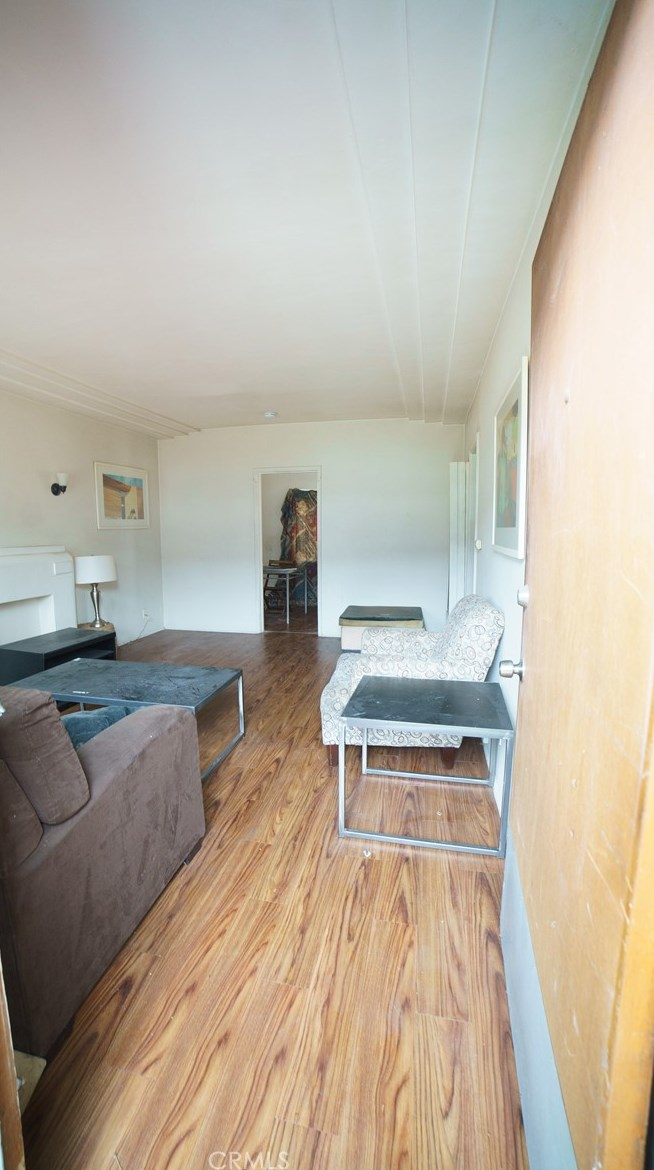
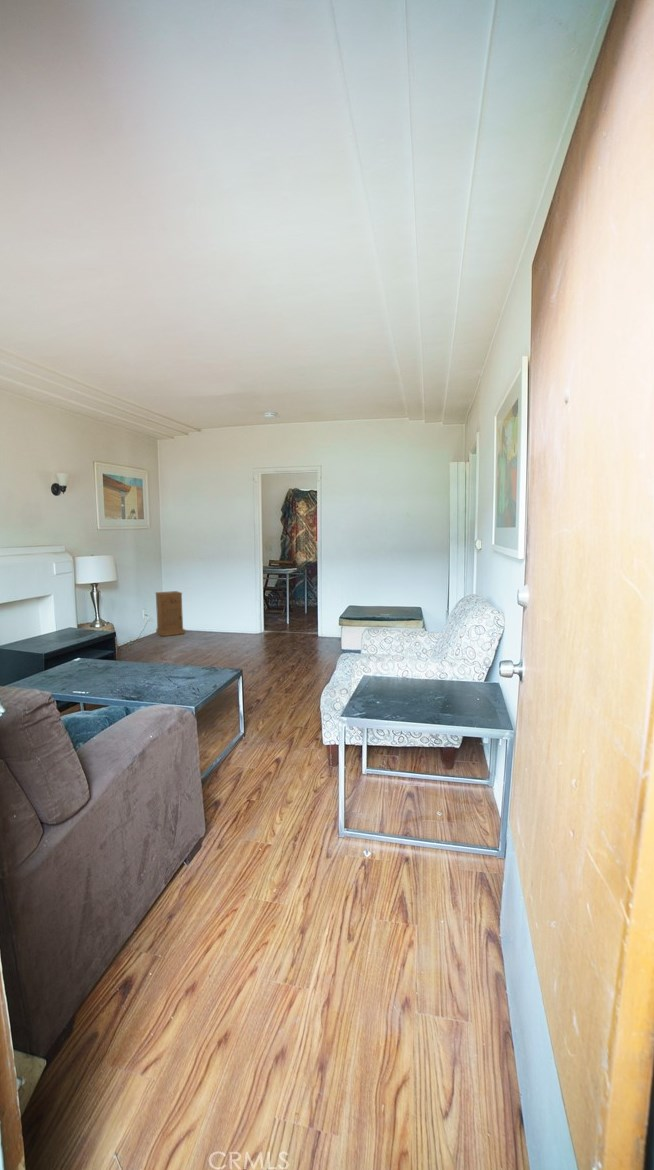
+ nightstand (169, 613)
